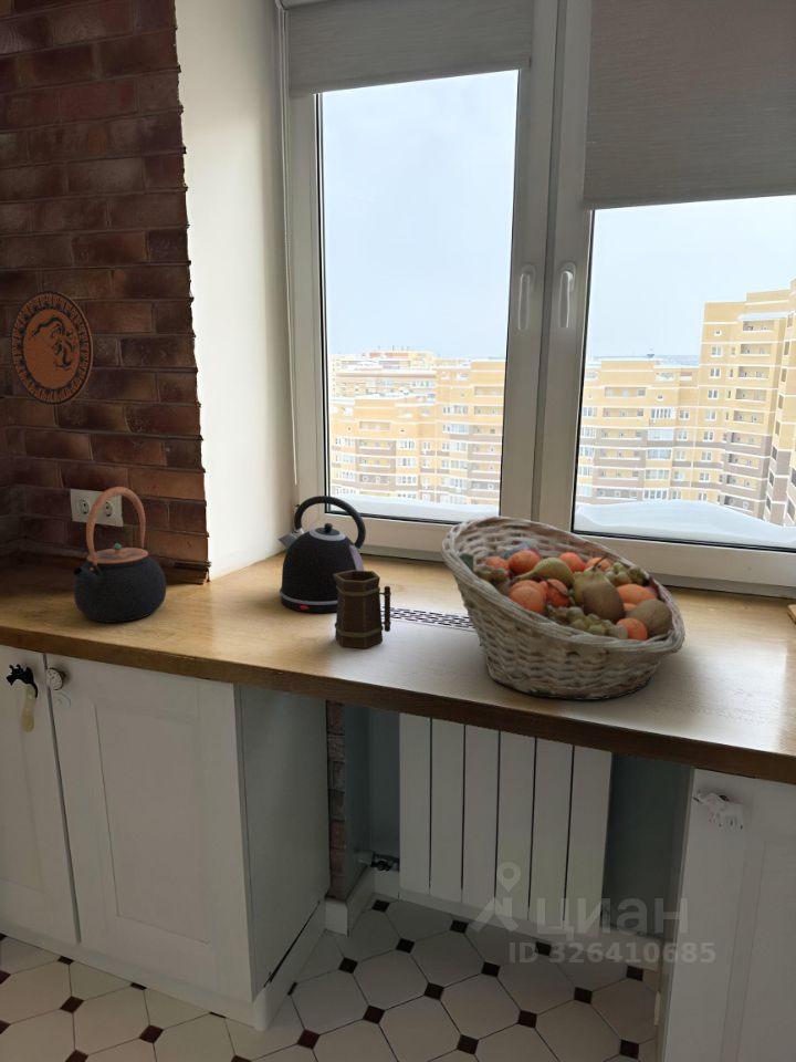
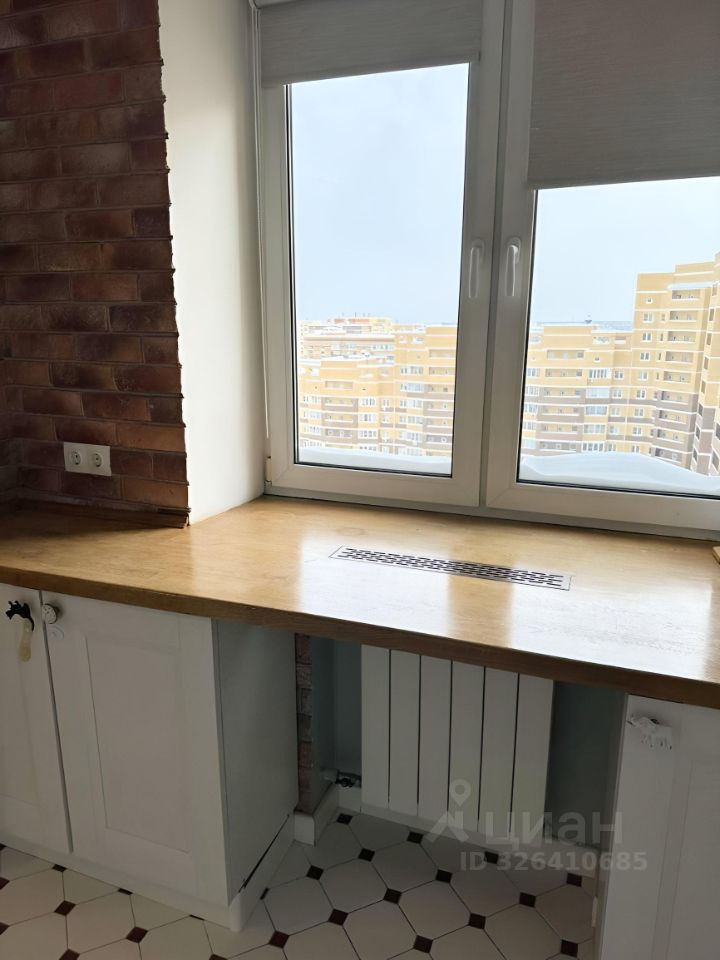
- teapot (112, 552)
- fruit basket (561, 596)
- decorative plate (52, 348)
- mug (362, 607)
- kettle (323, 548)
